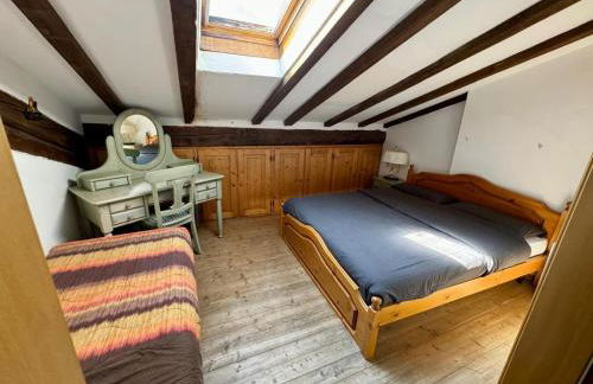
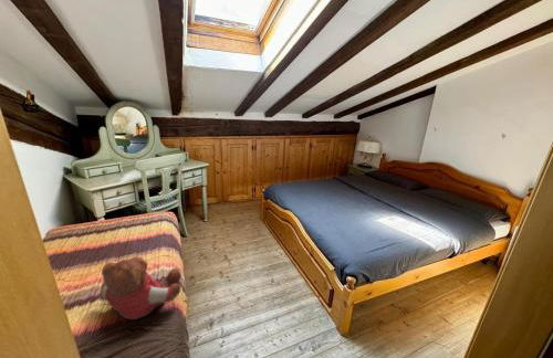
+ teddy bear (139, 277)
